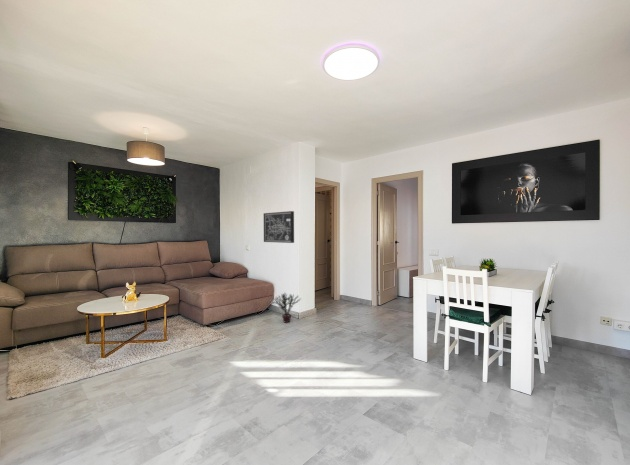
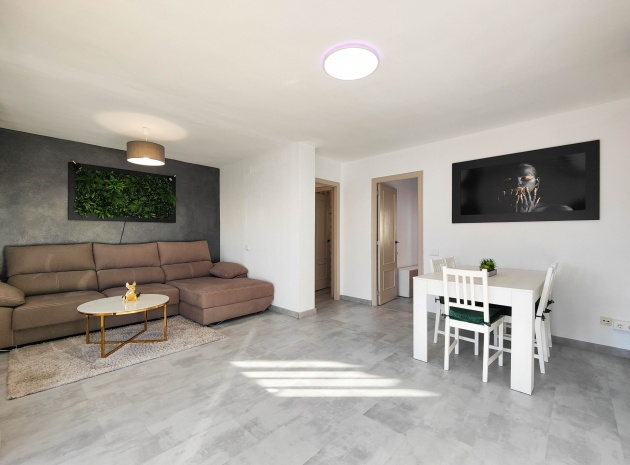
- potted plant (285, 307)
- wall art (278, 227)
